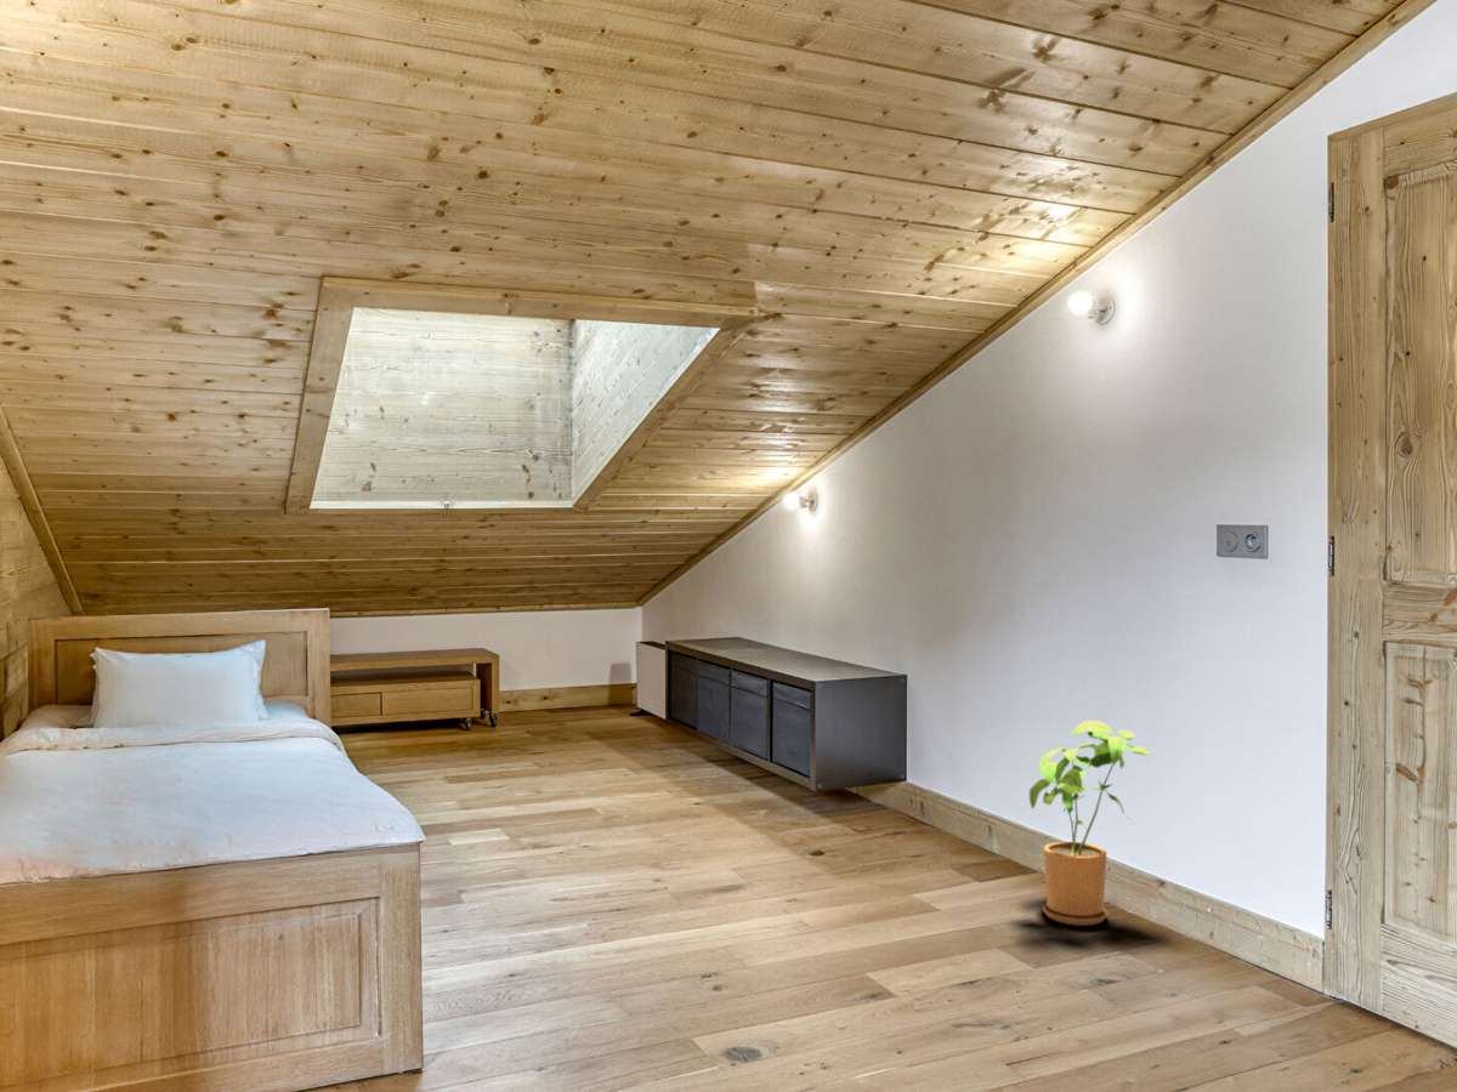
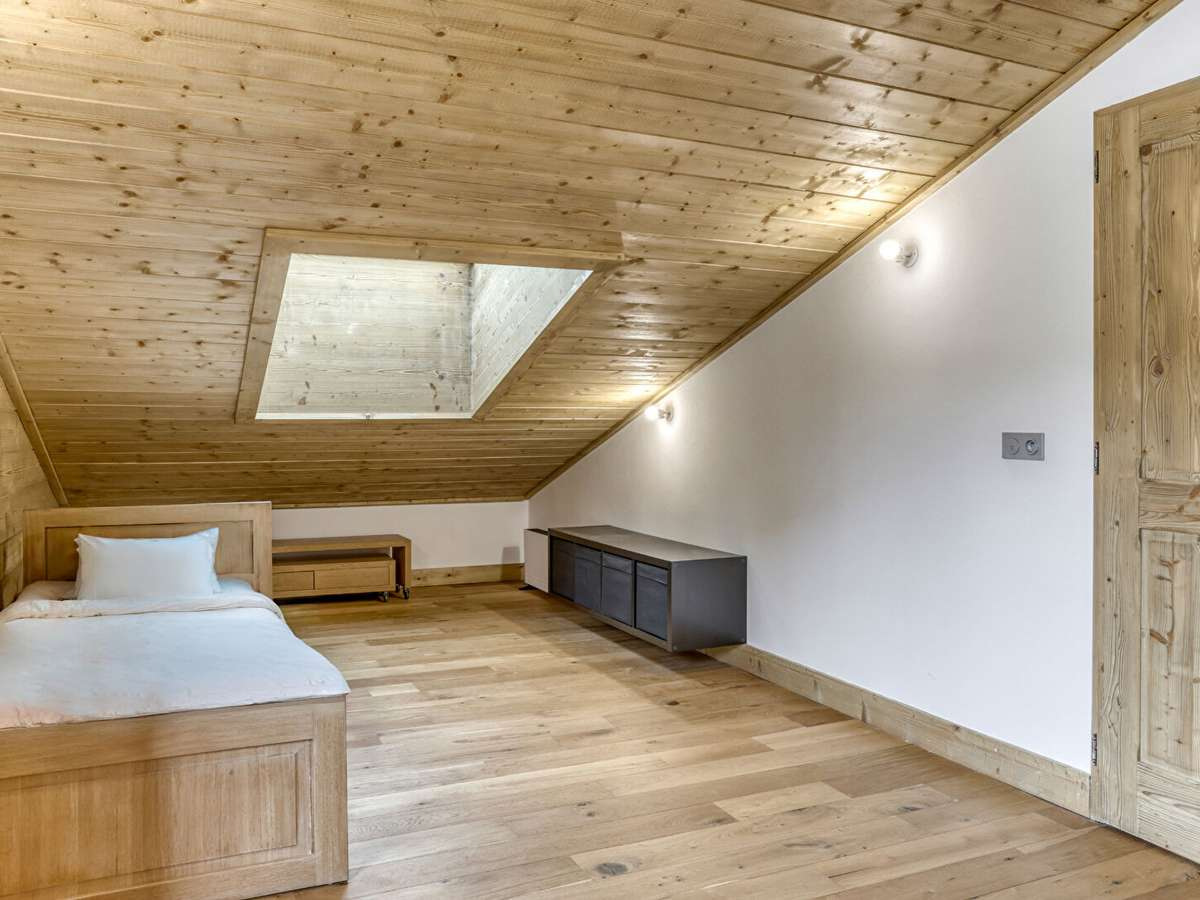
- house plant (1076, 819)
